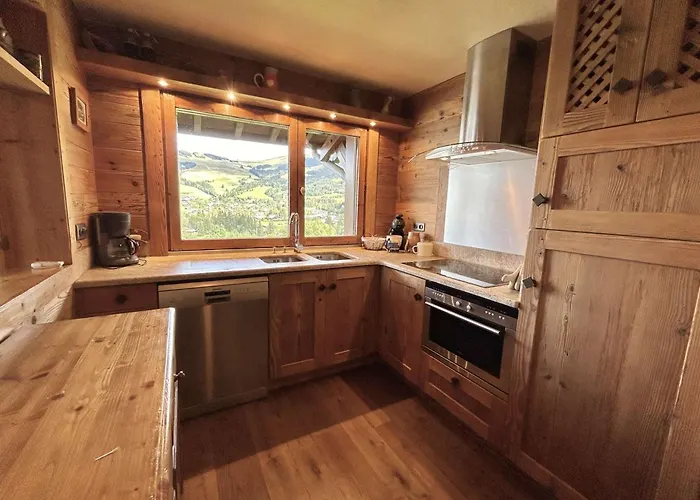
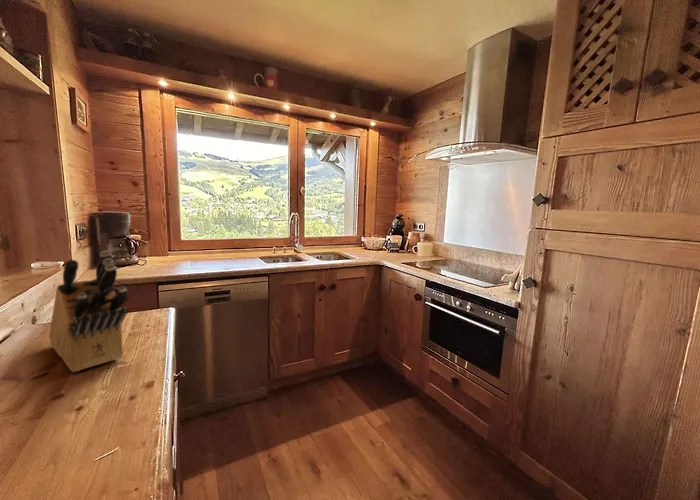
+ knife block (85, 303)
